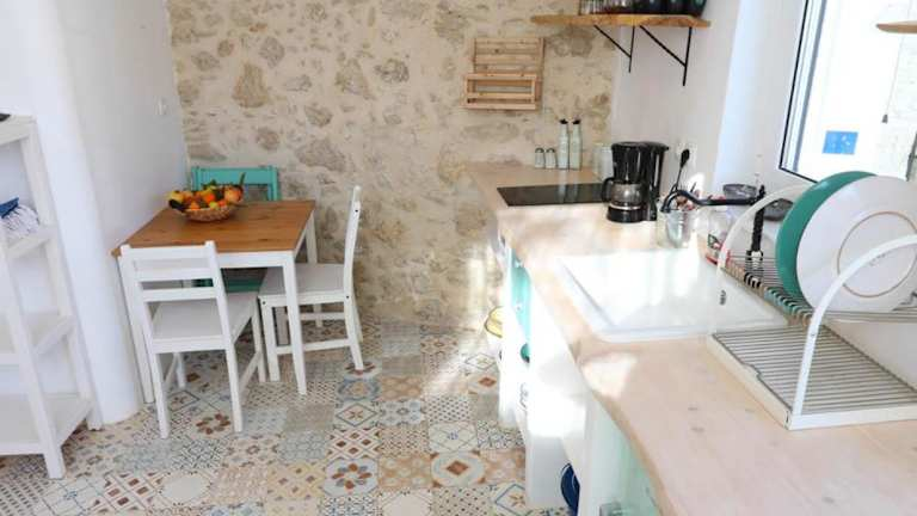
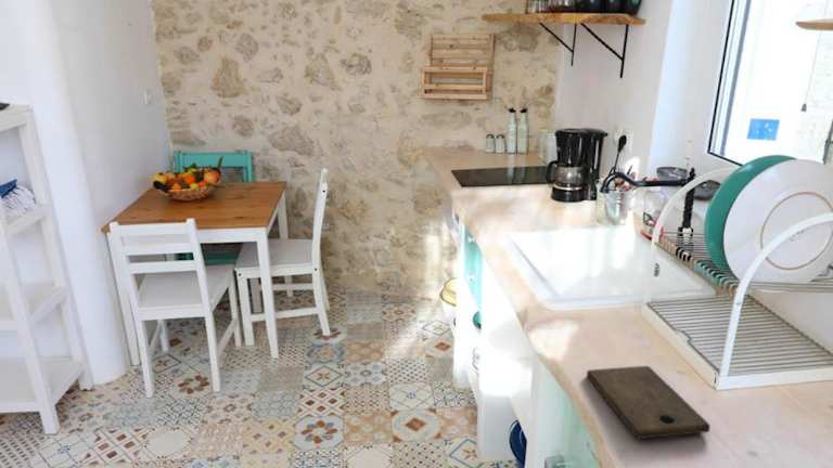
+ cutting board (643, 398)
